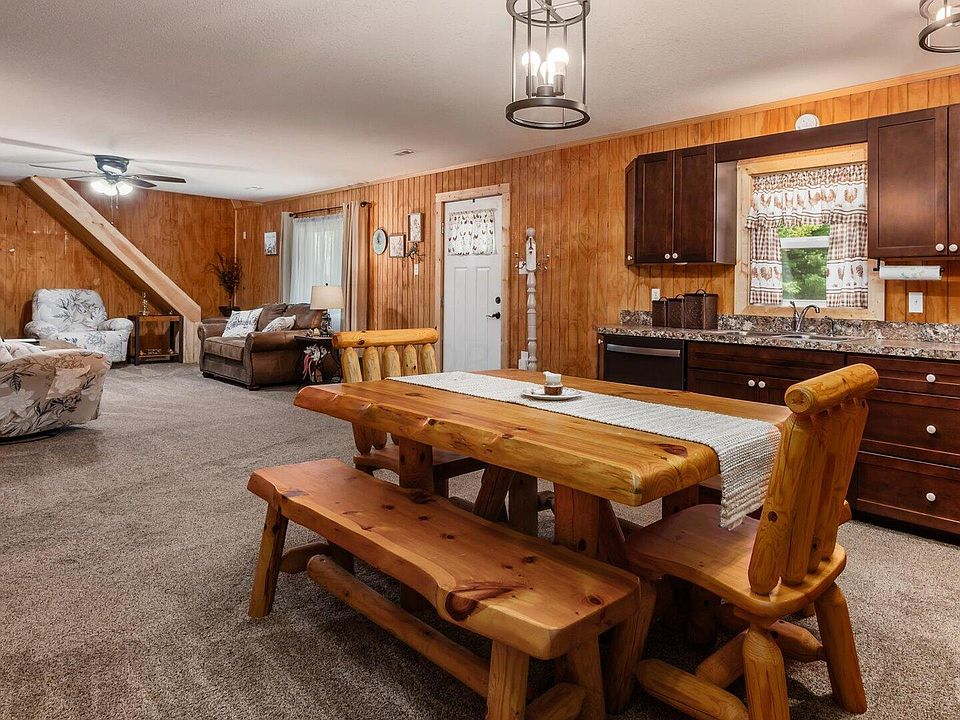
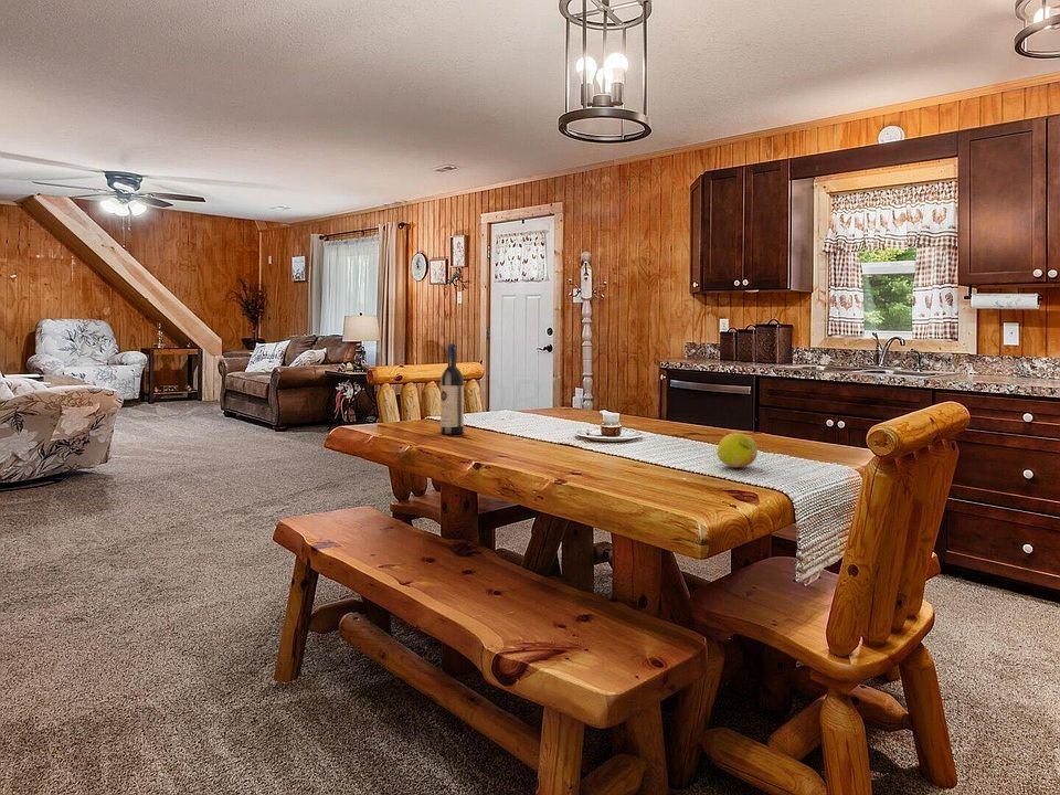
+ wine bottle (452, 388)
+ fruit (736, 449)
